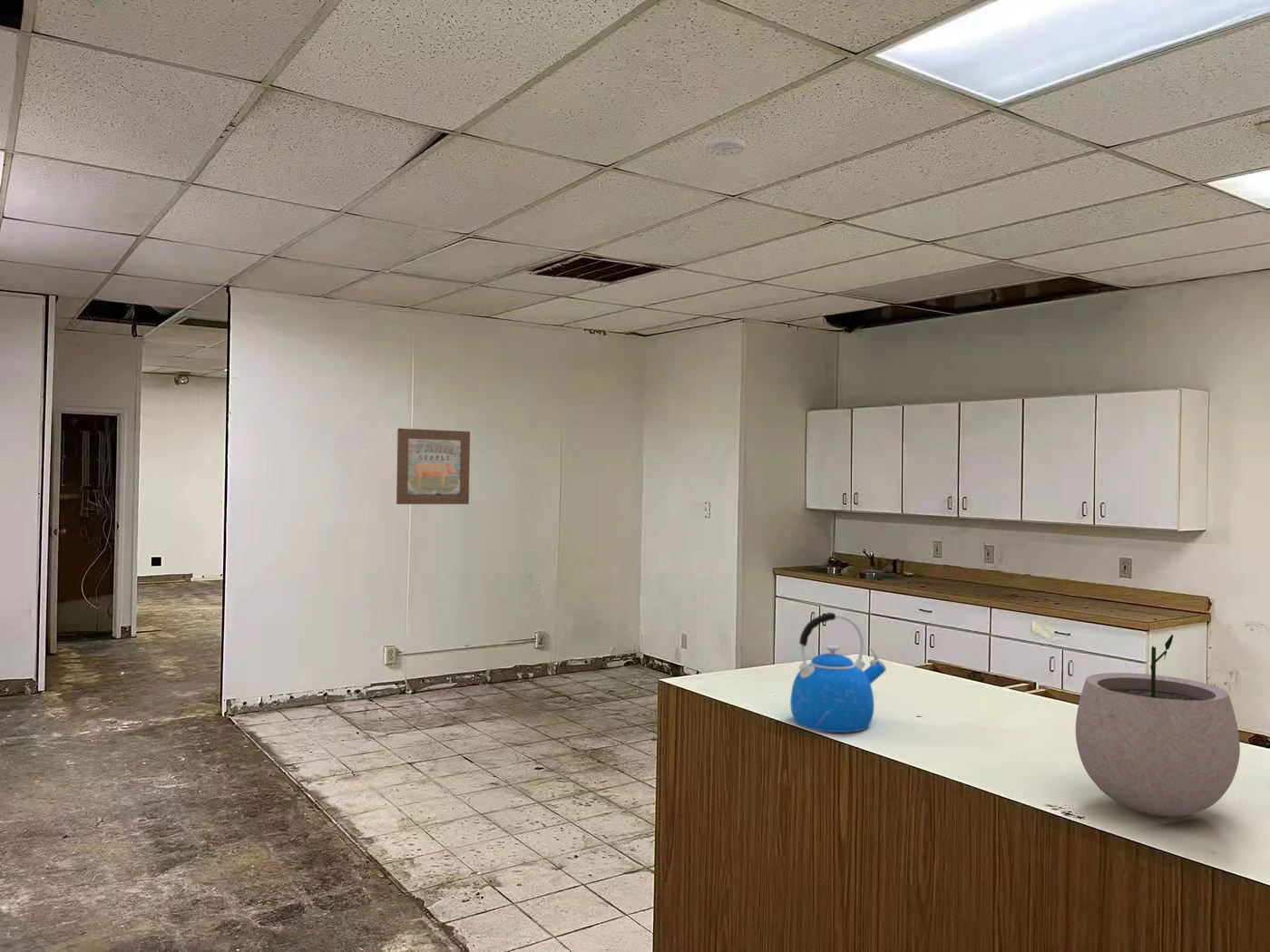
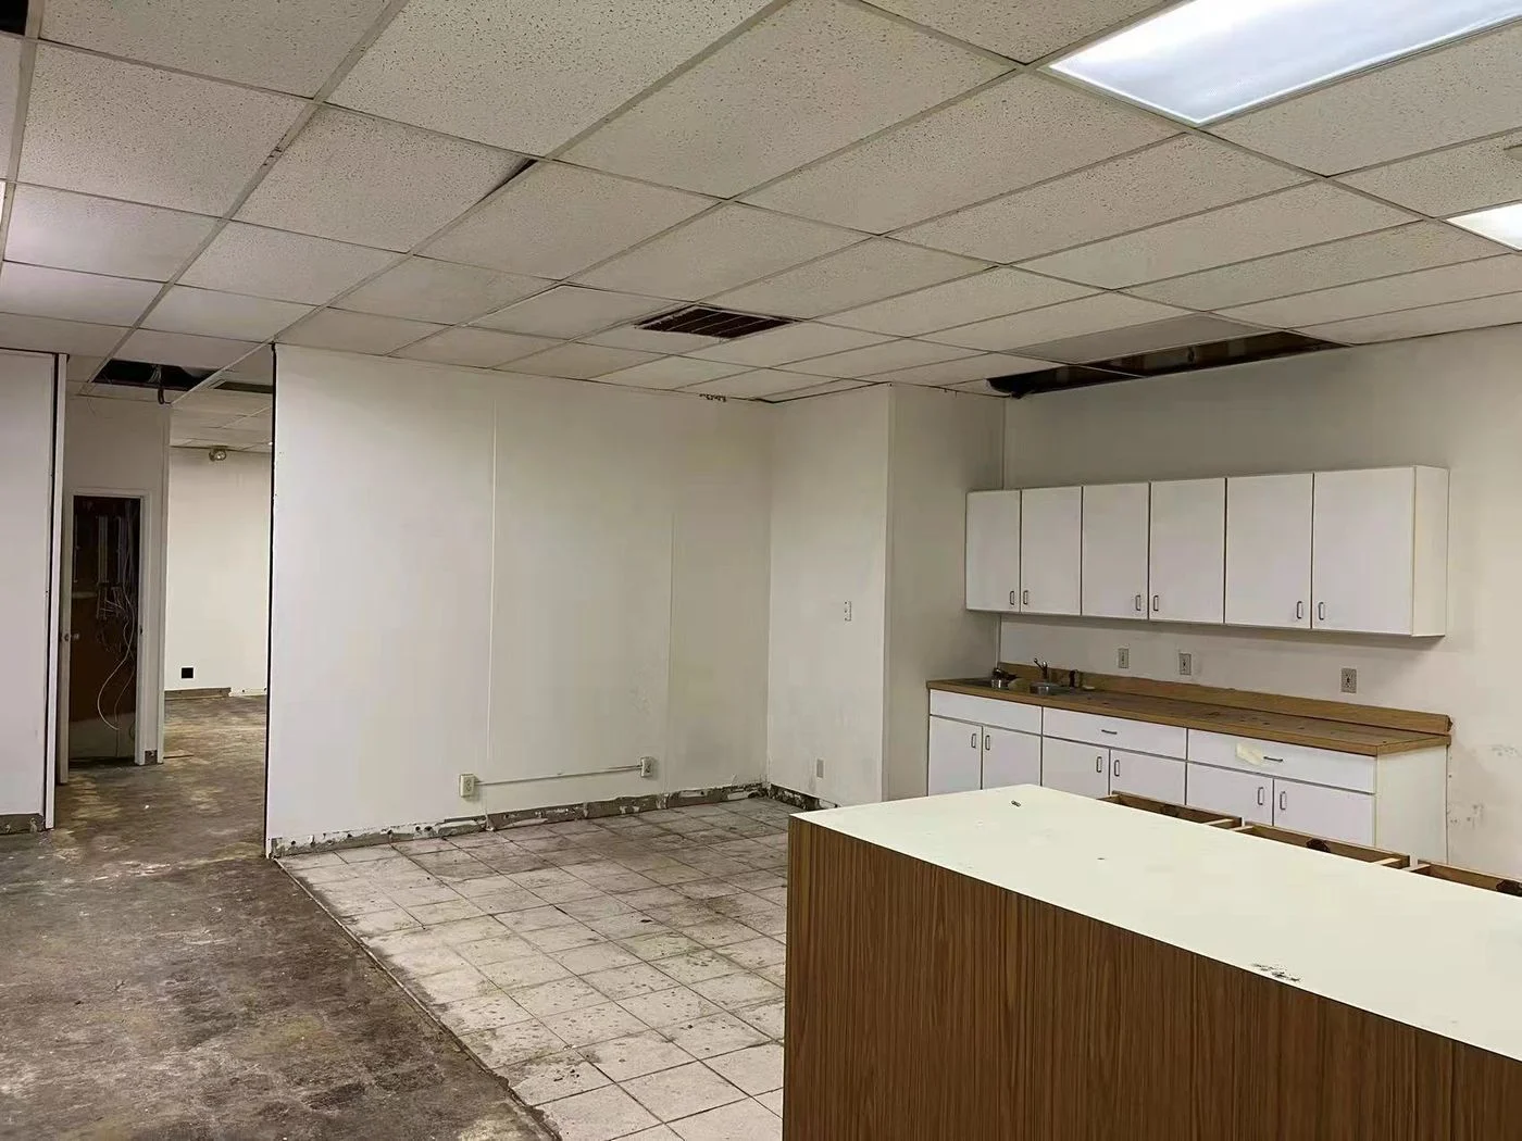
- plant pot (1154, 720)
- wall art (434, 467)
- smoke detector (725, 148)
- kettle (841, 667)
